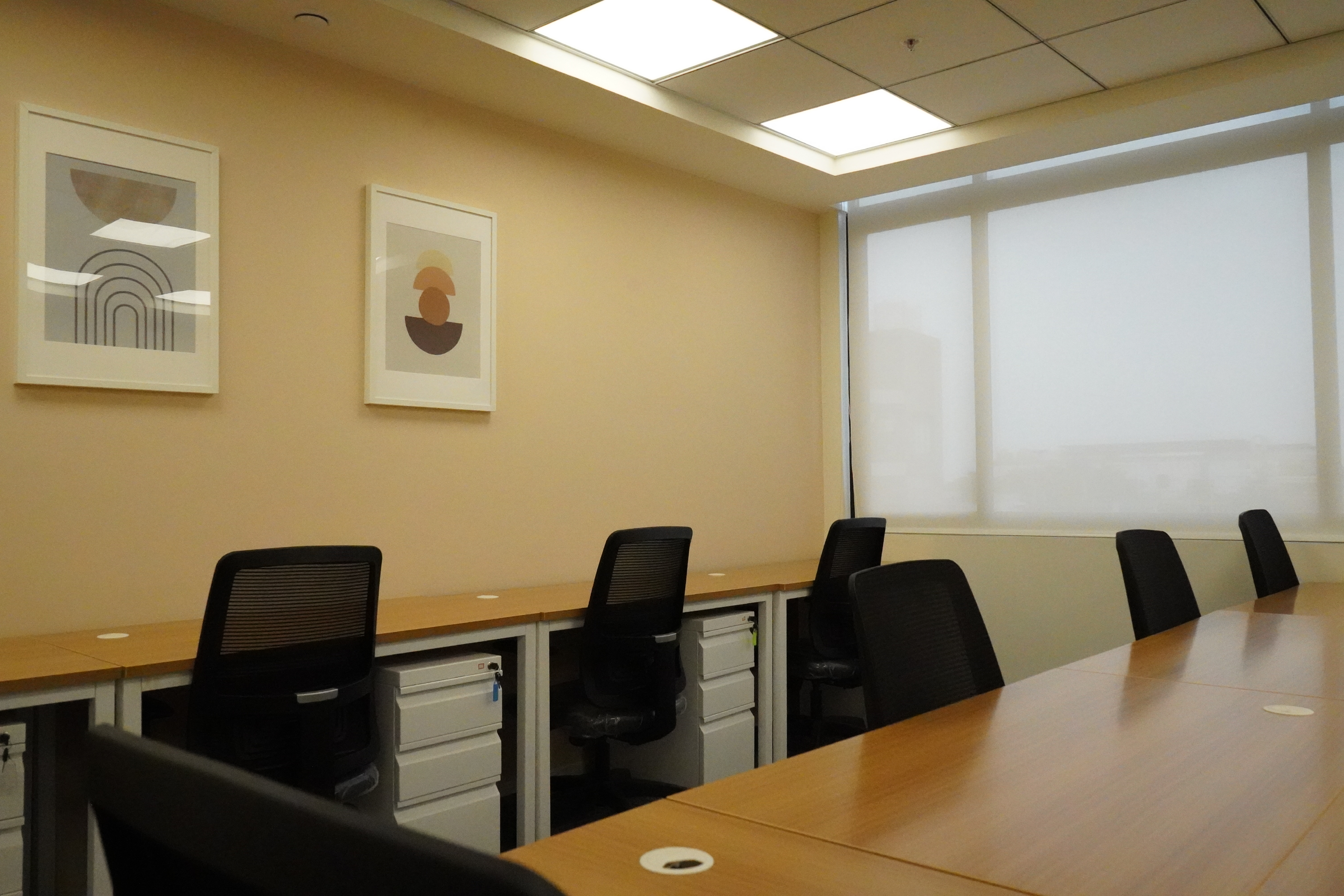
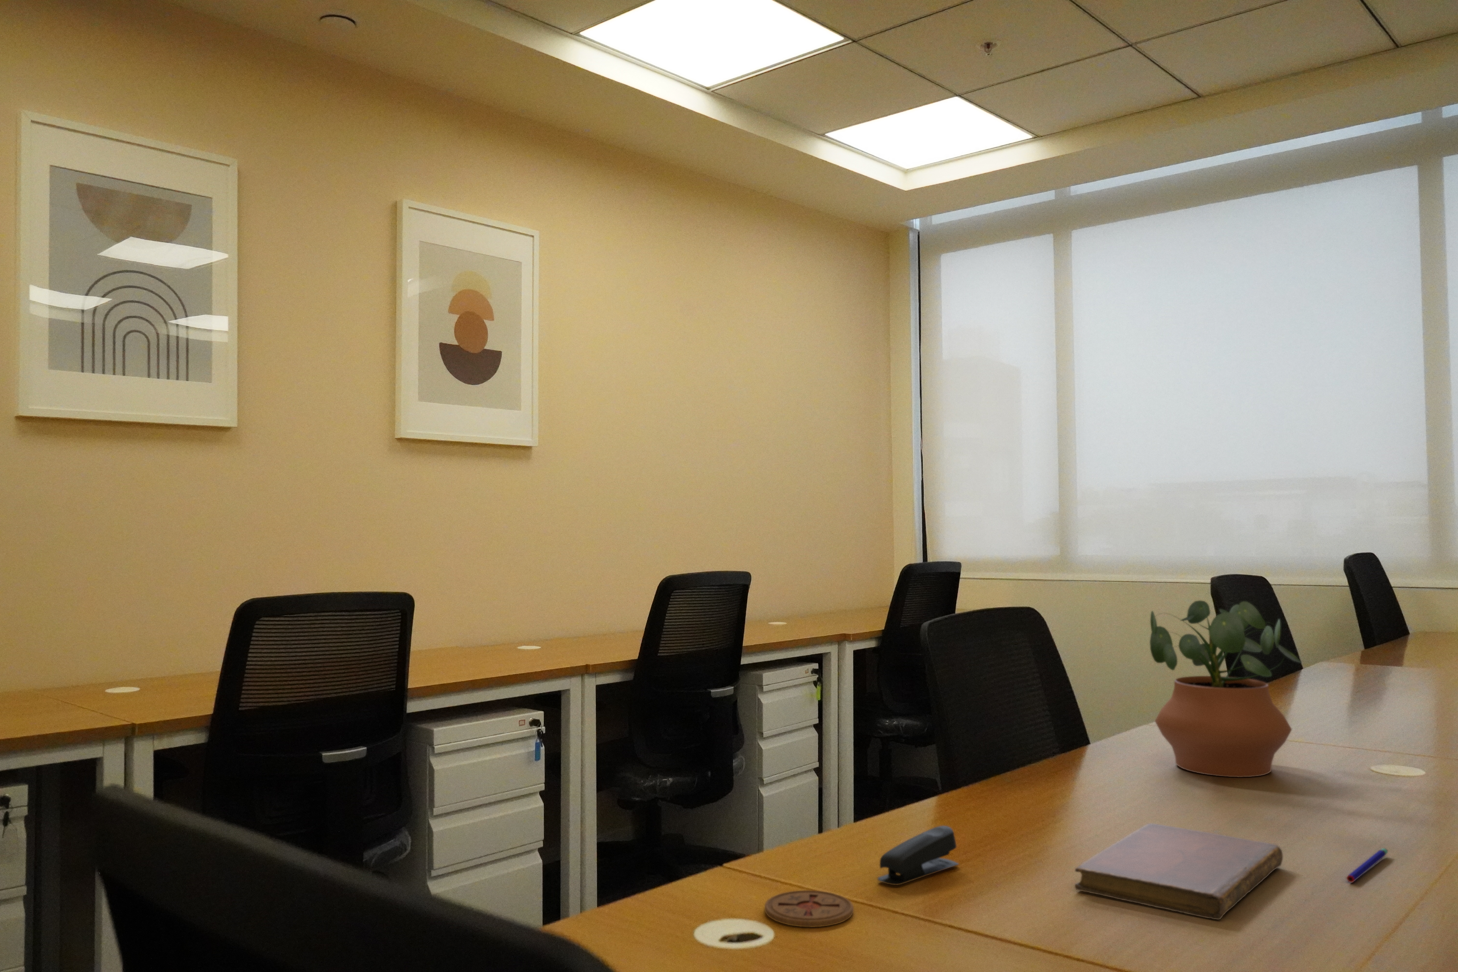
+ stapler (919, 854)
+ notebook (1181, 866)
+ coaster (809, 908)
+ potted plant (1226, 681)
+ pen (1368, 865)
